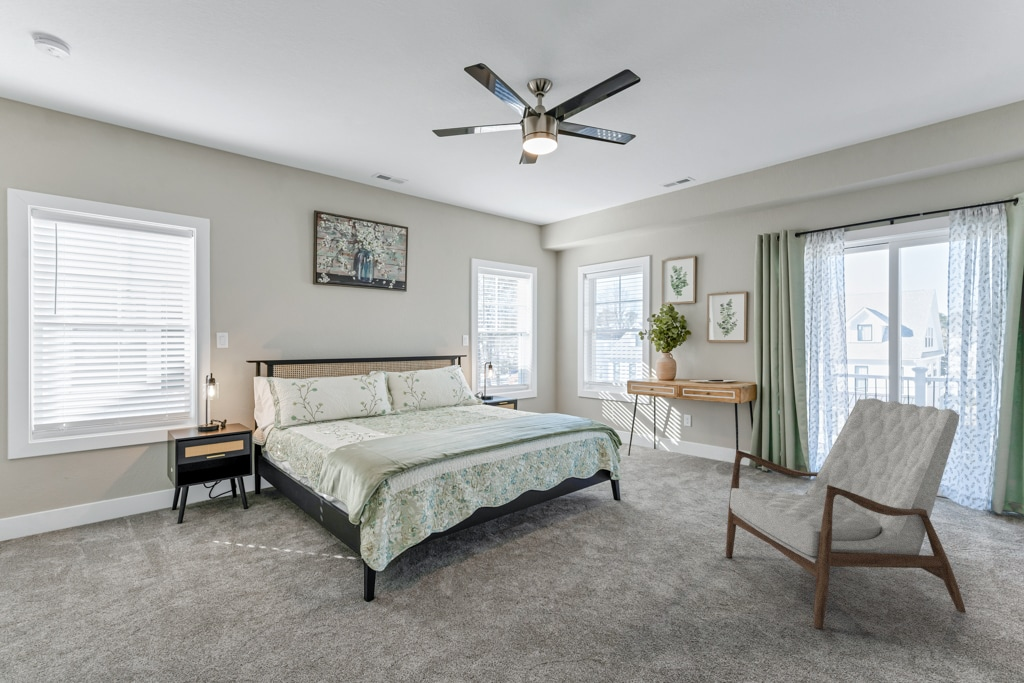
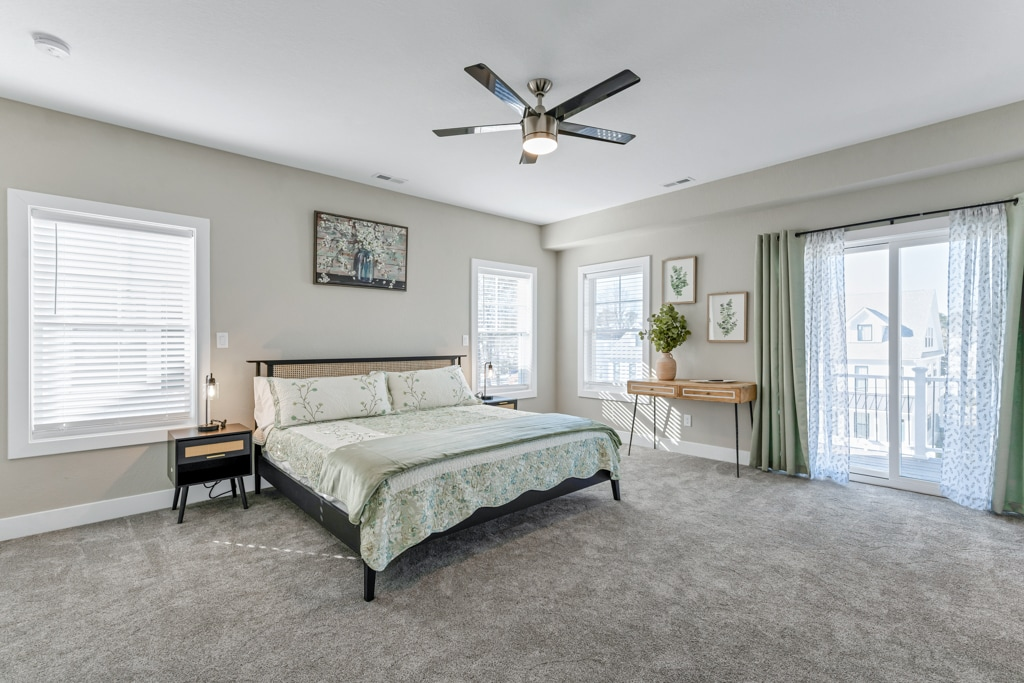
- armchair (841, 492)
